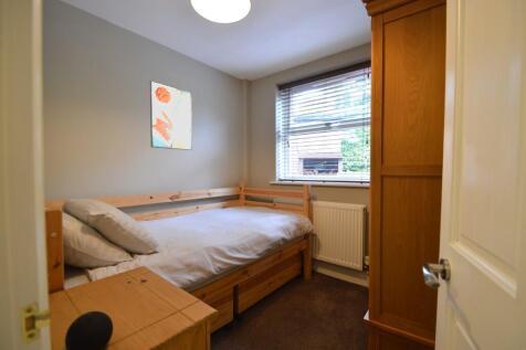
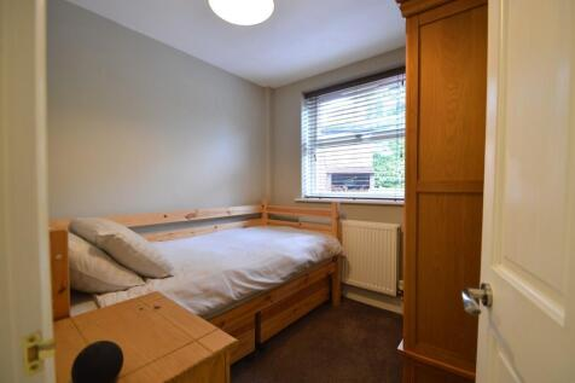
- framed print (172, 117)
